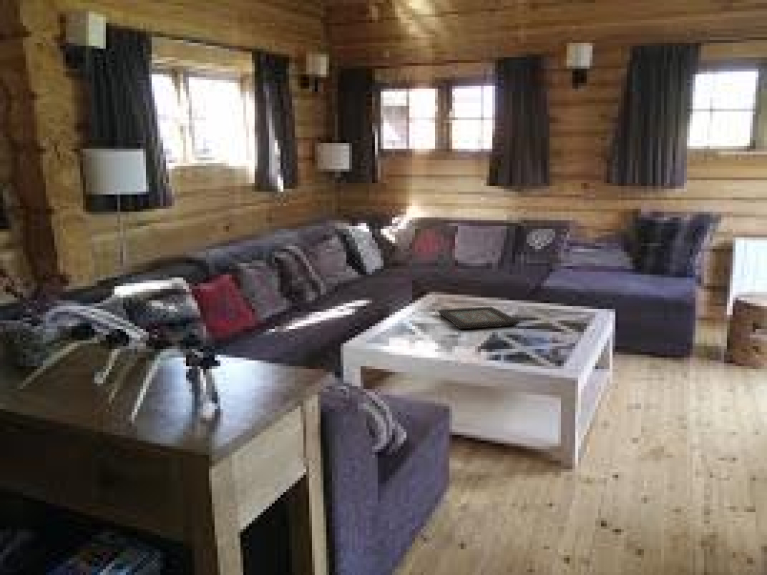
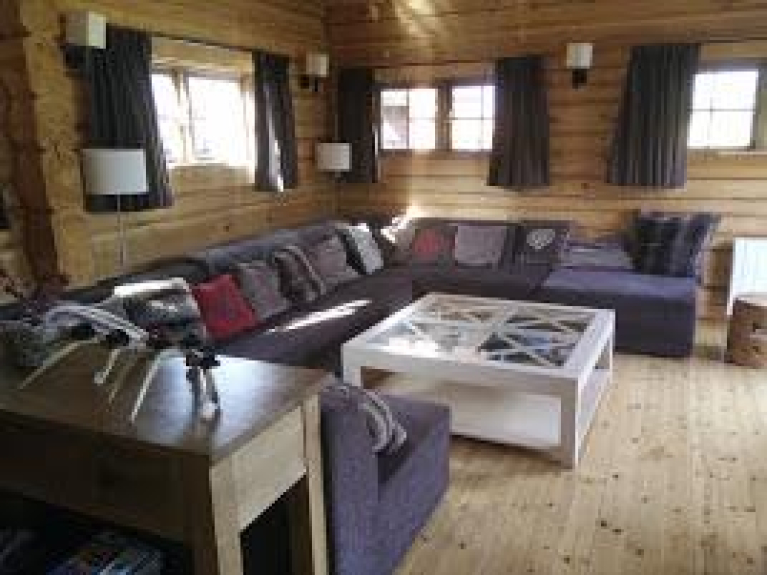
- decorative tray (476, 317)
